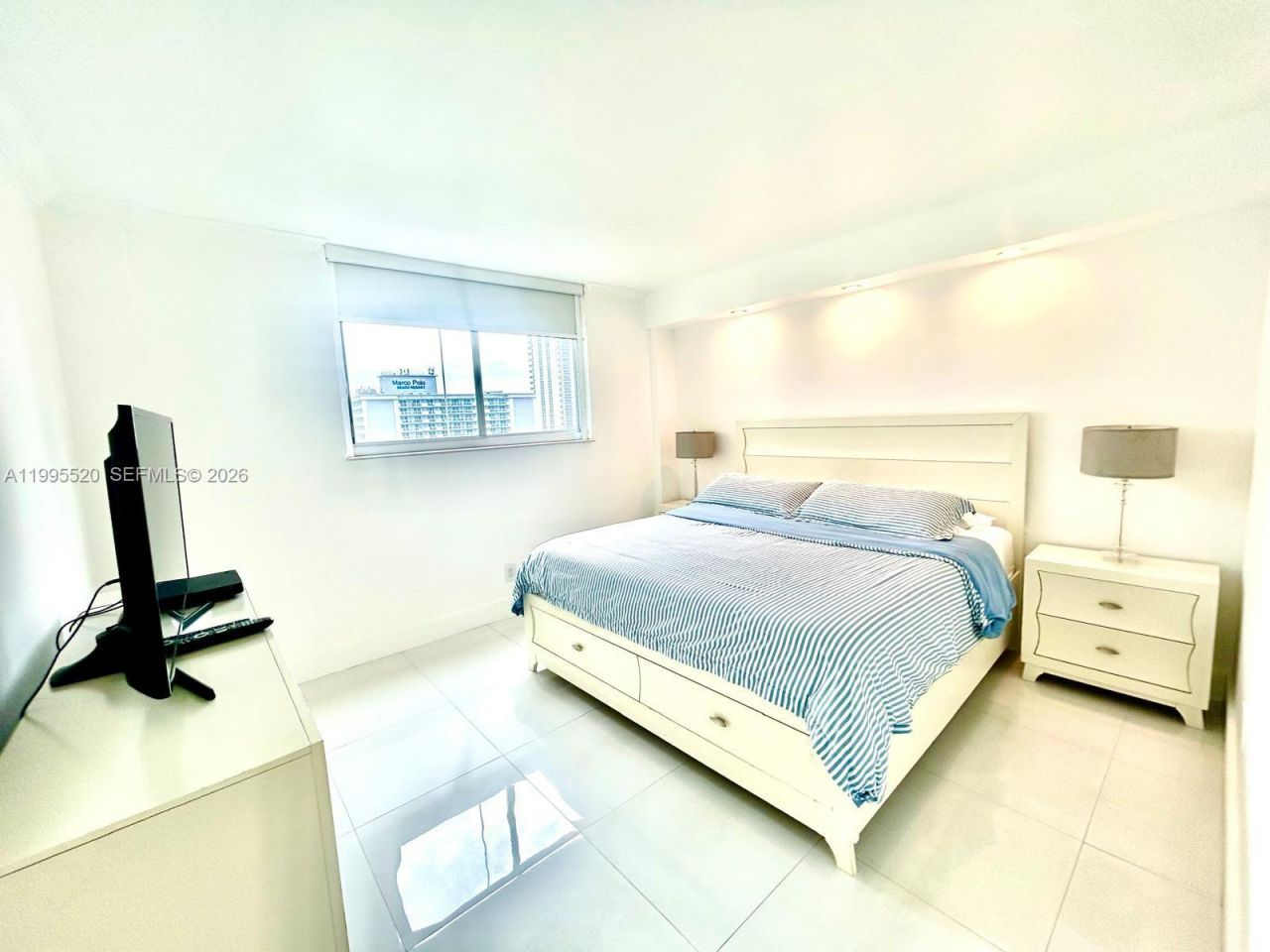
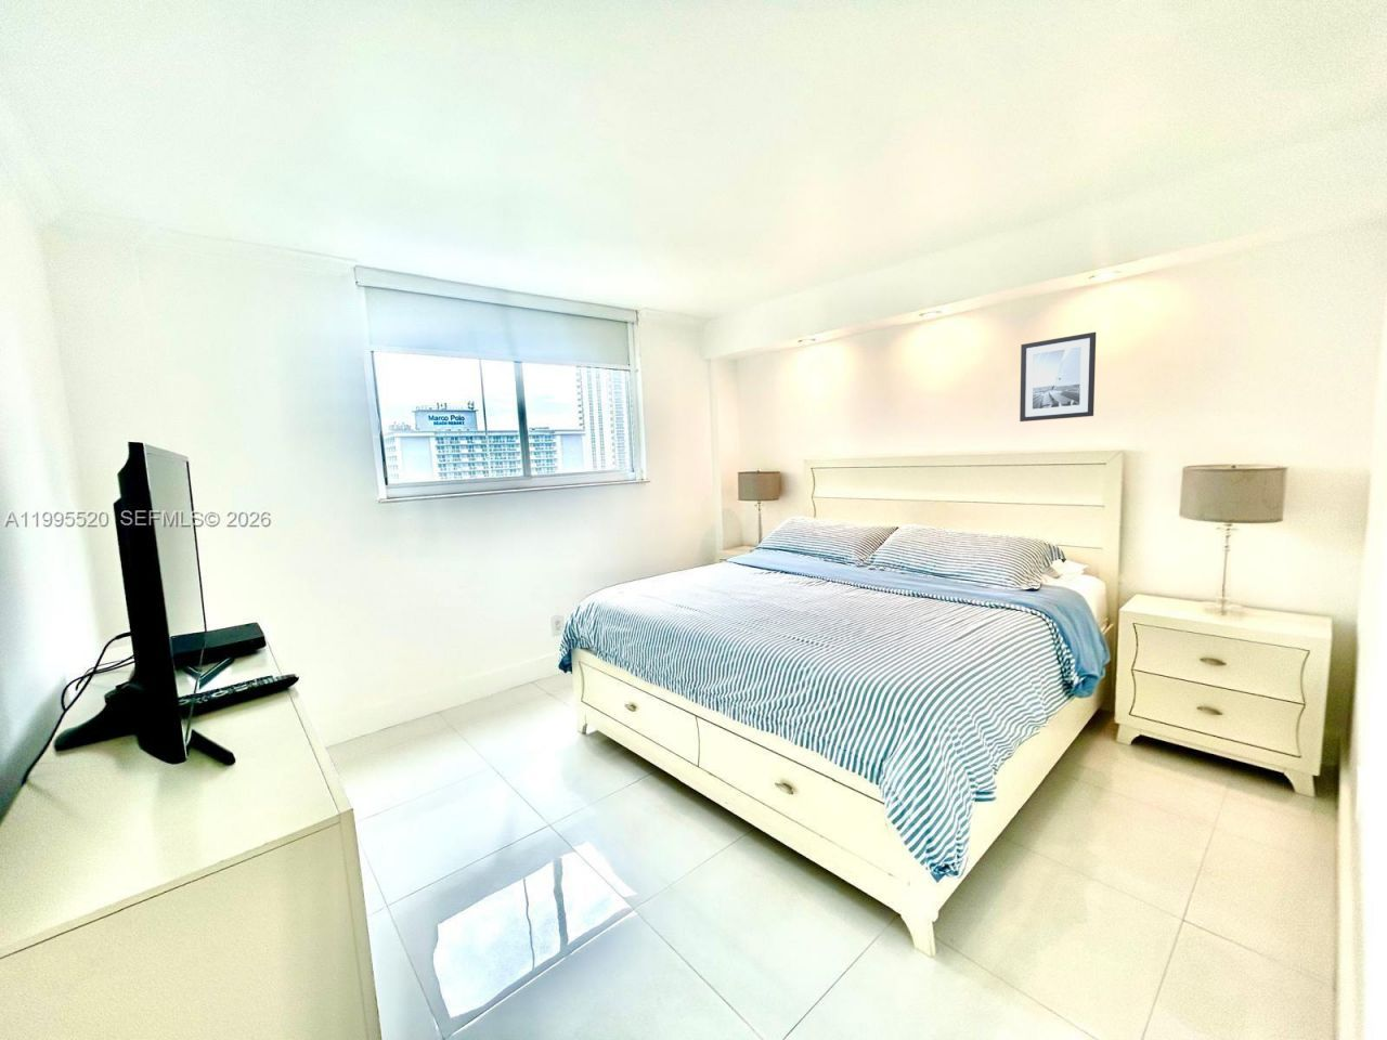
+ wall art (1055, 378)
